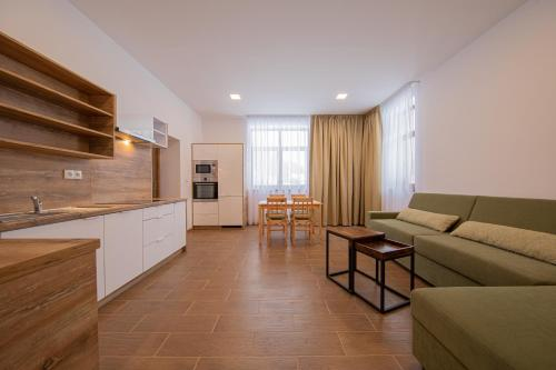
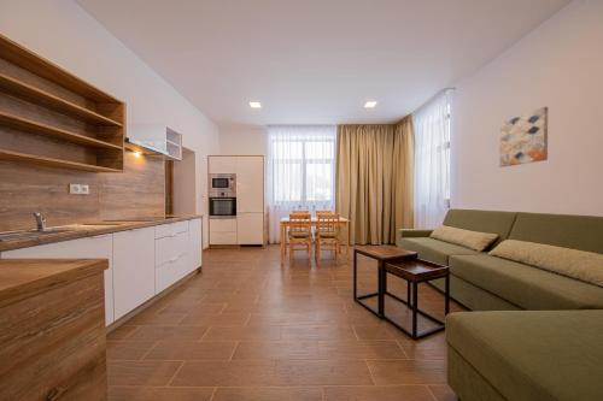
+ wall art (521, 140)
